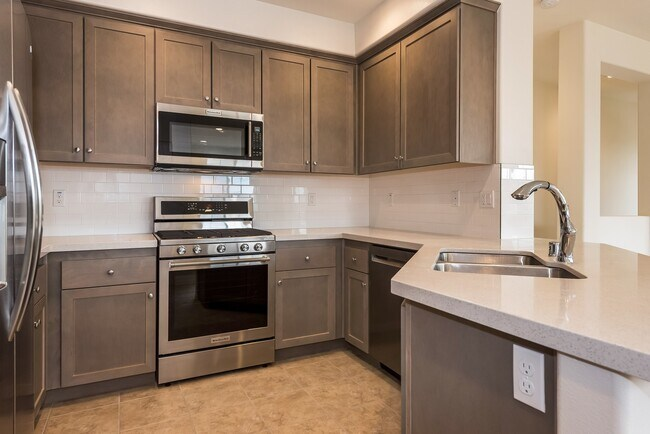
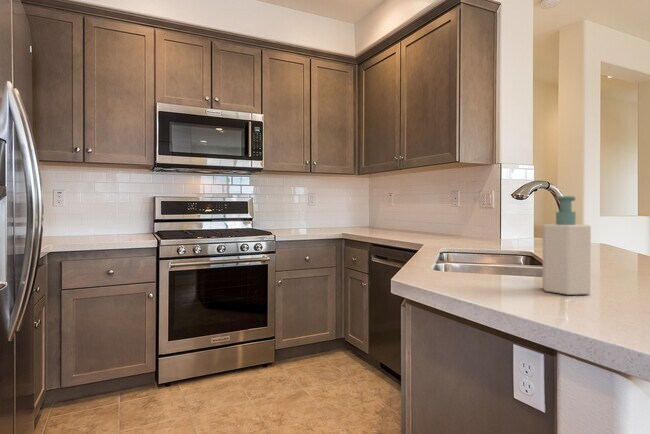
+ soap bottle (565, 243)
